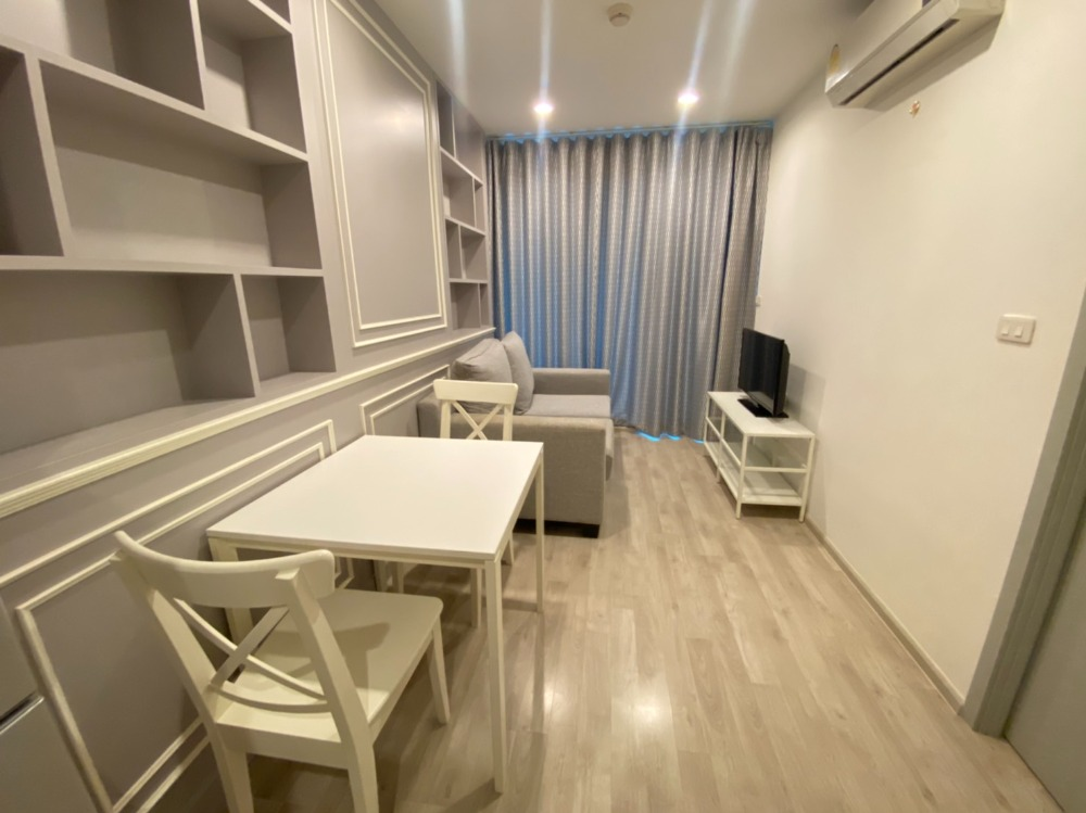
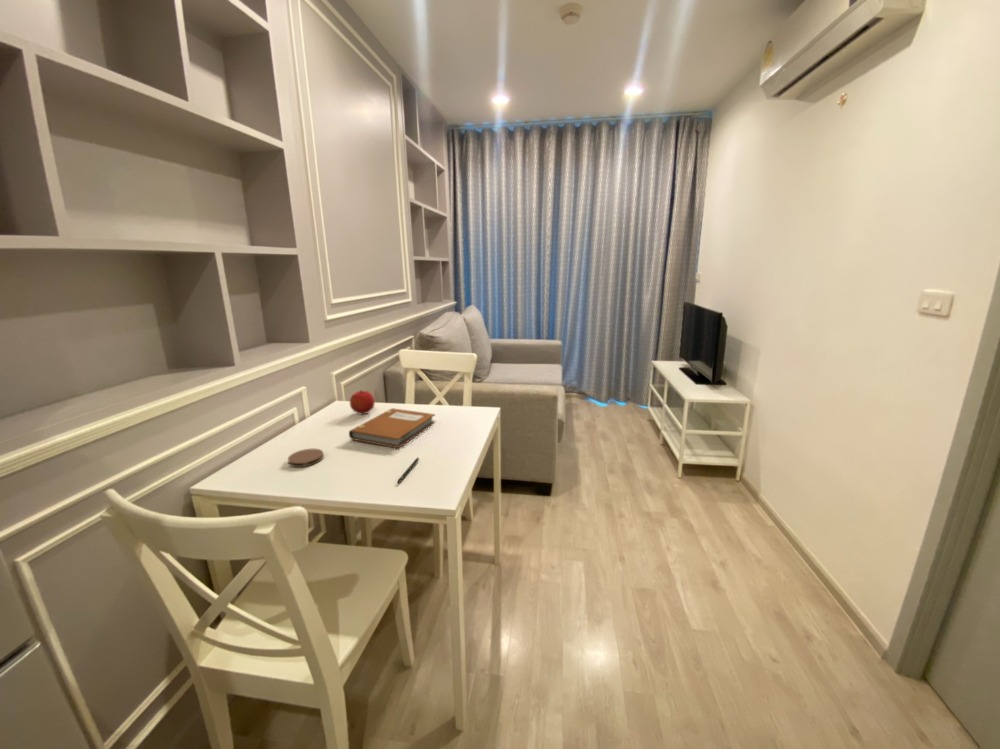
+ pen (408, 470)
+ notebook (395, 425)
+ fruit (362, 401)
+ coaster (306, 457)
